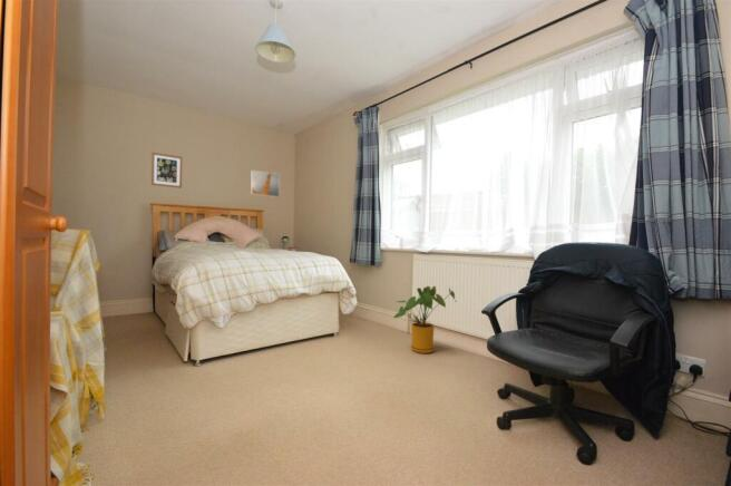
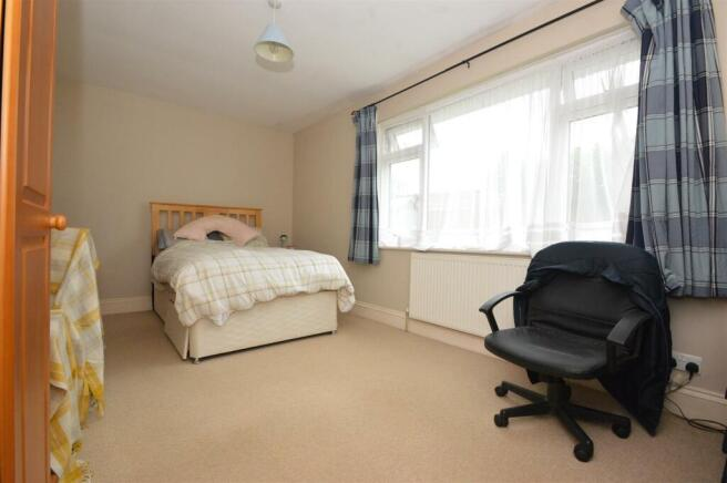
- house plant (422, 318)
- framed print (265, 184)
- wall art (166, 169)
